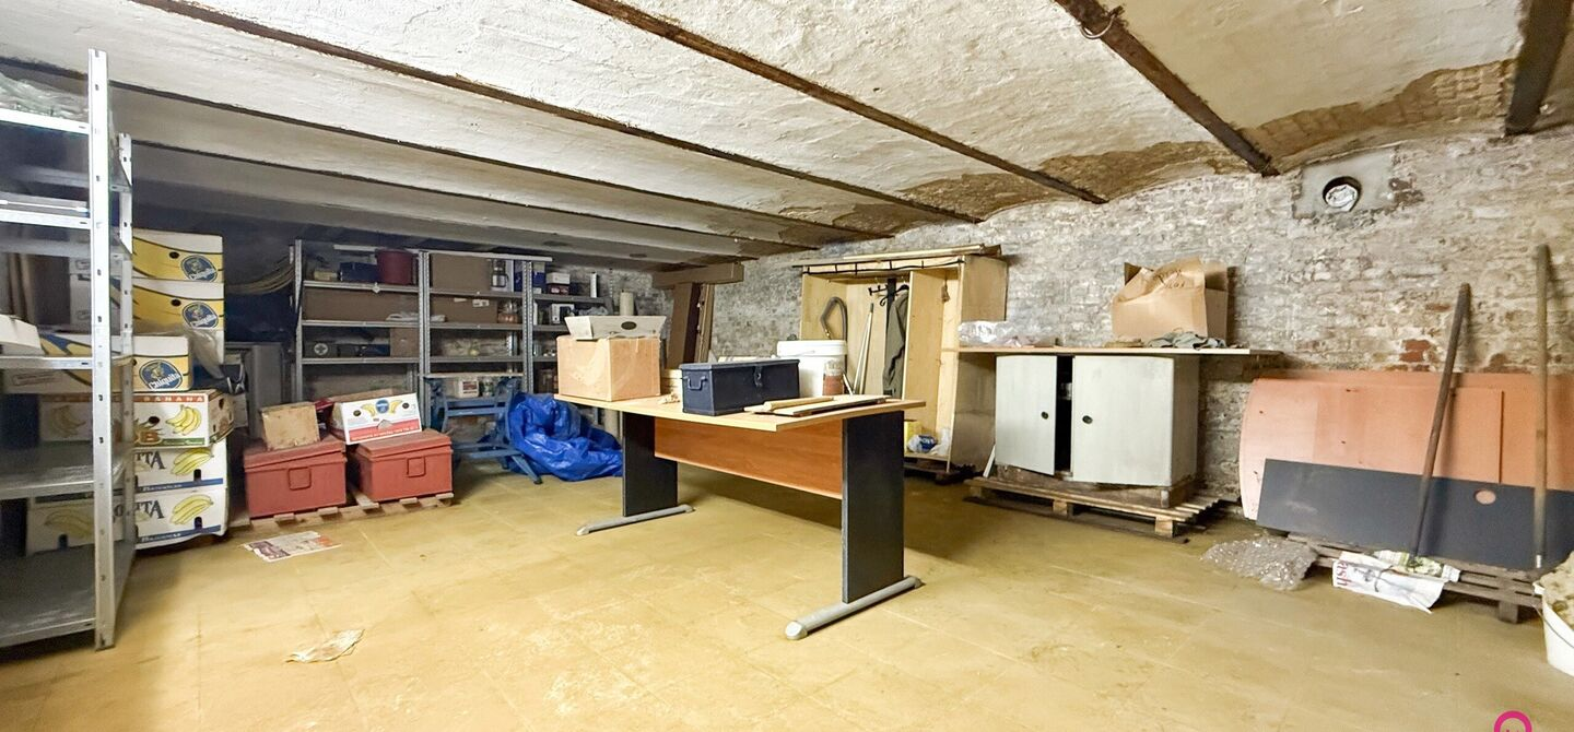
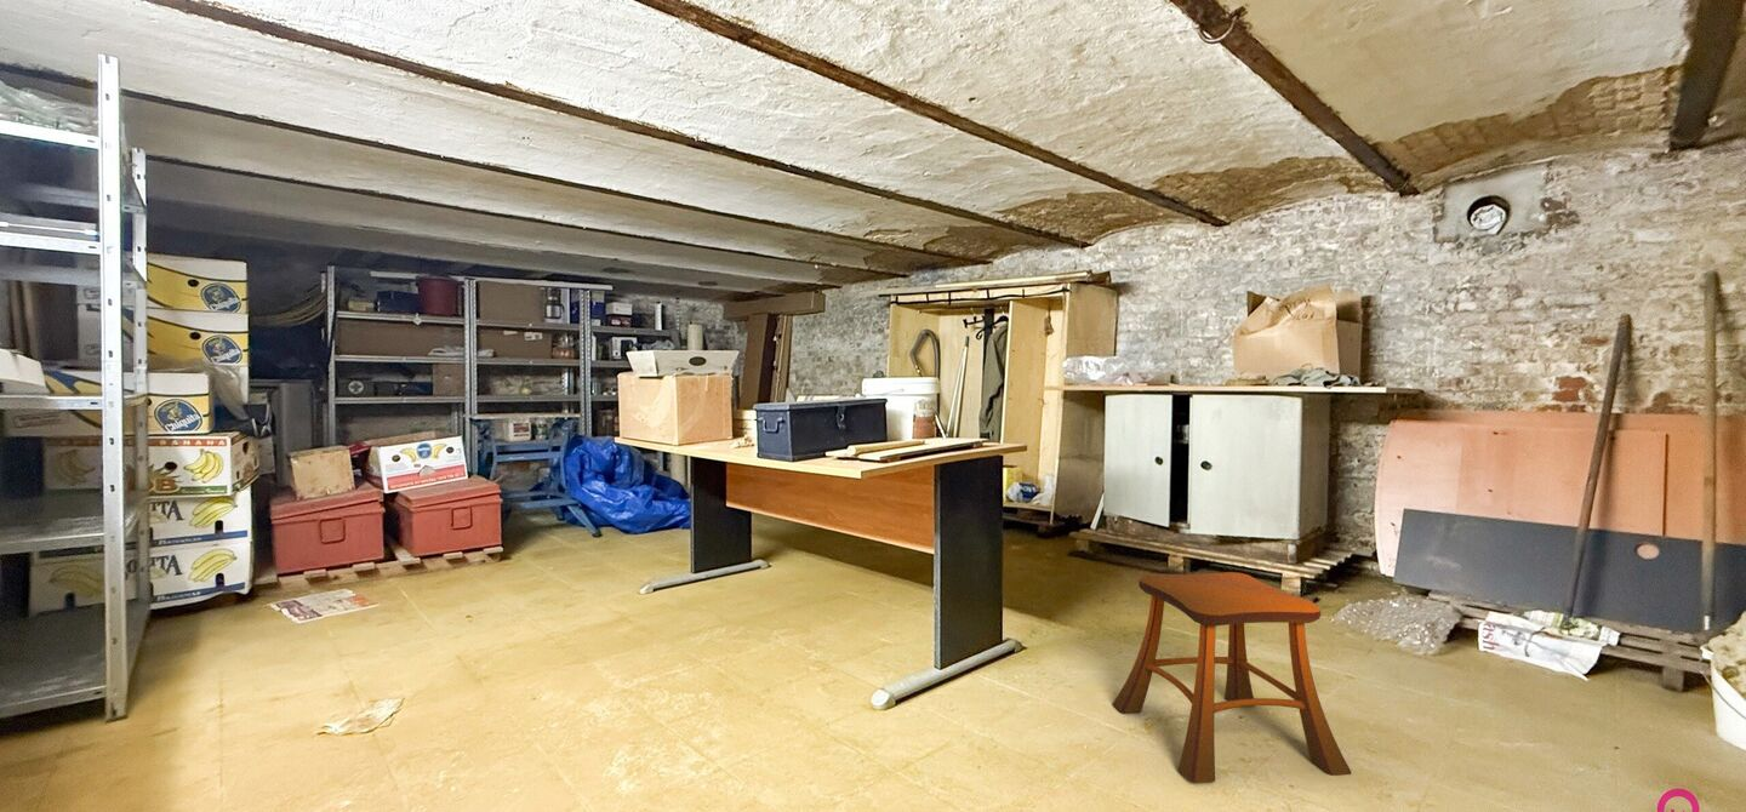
+ stool (1221, 662)
